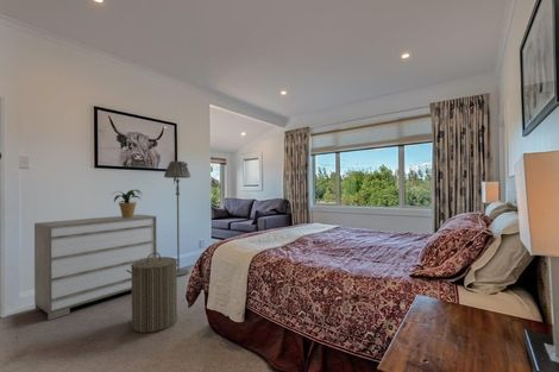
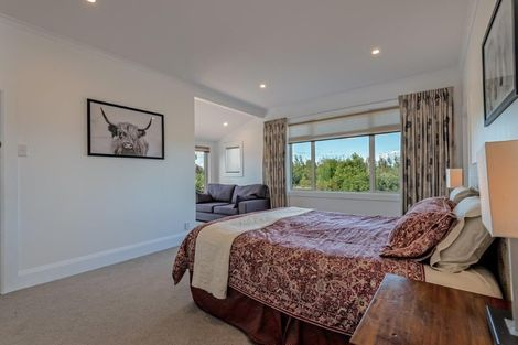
- potted plant (127, 203)
- dresser (101, 257)
- laundry hamper (155, 286)
- floor lamp (177, 216)
